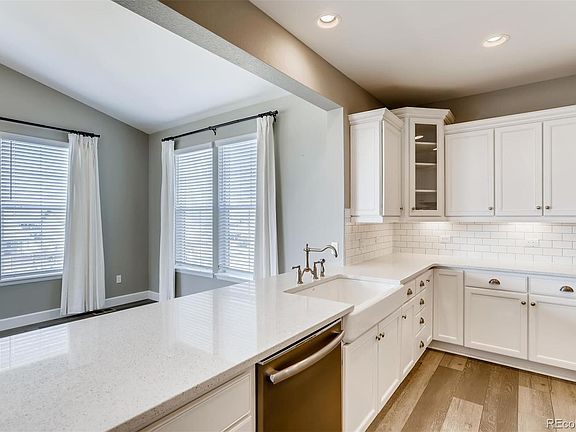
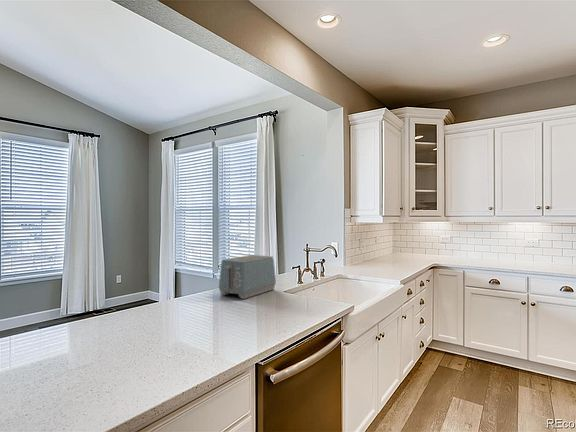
+ toaster (246, 275)
